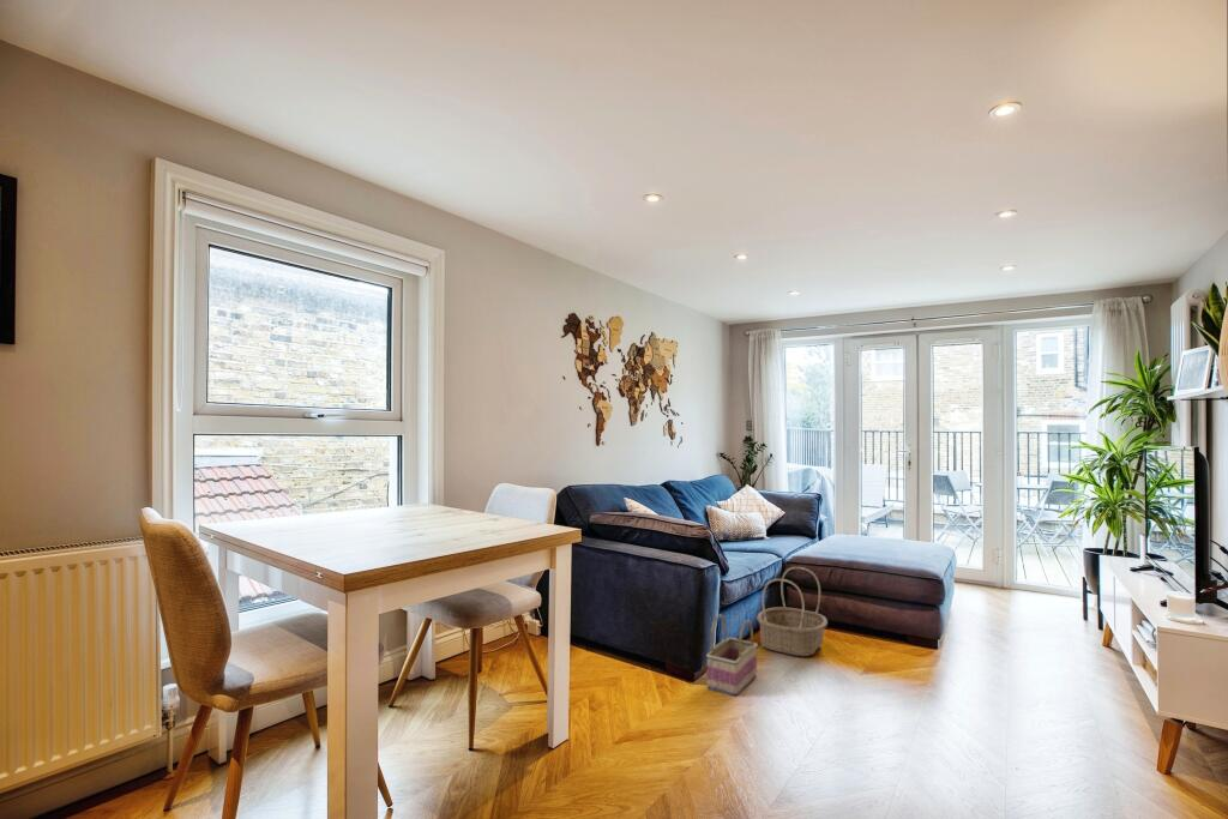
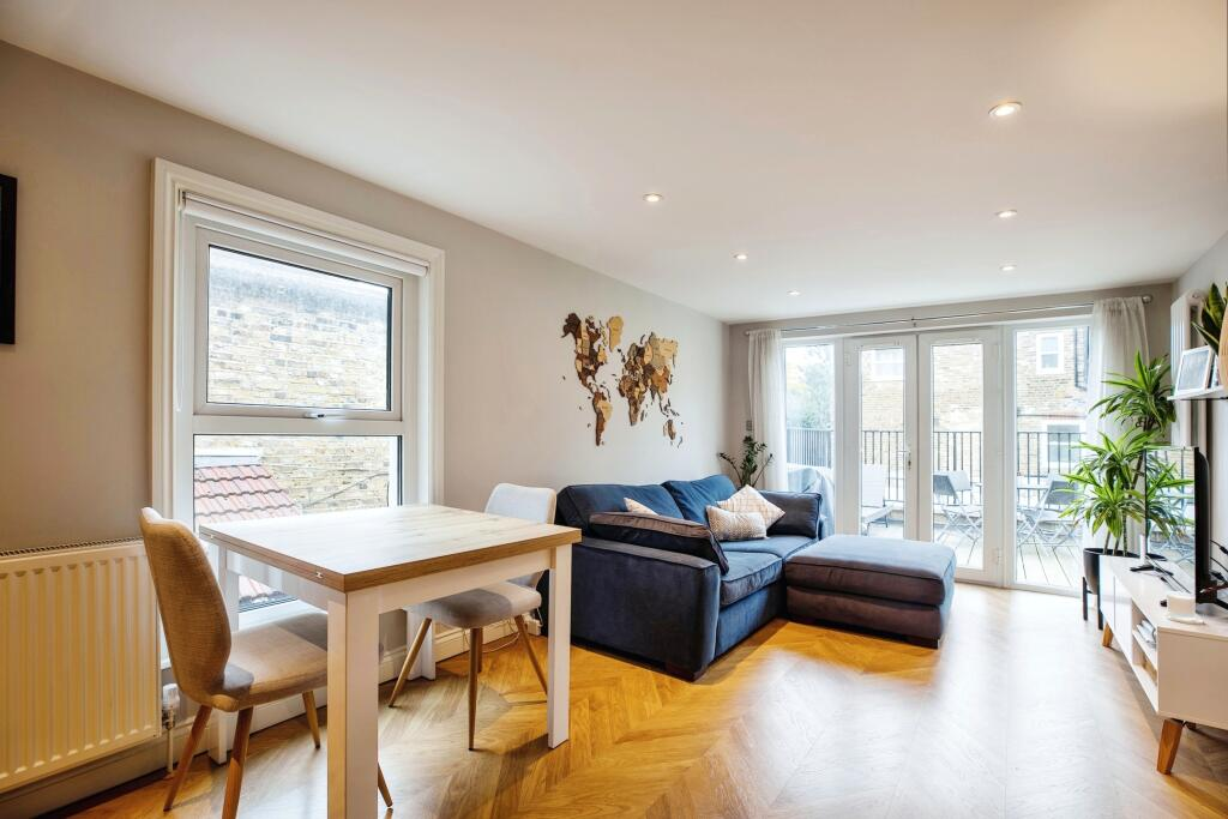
- basket (732, 650)
- basket (791, 609)
